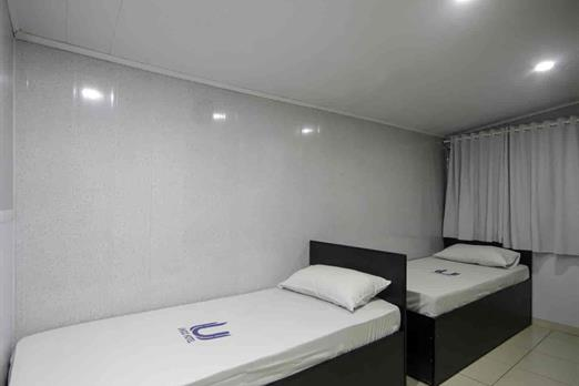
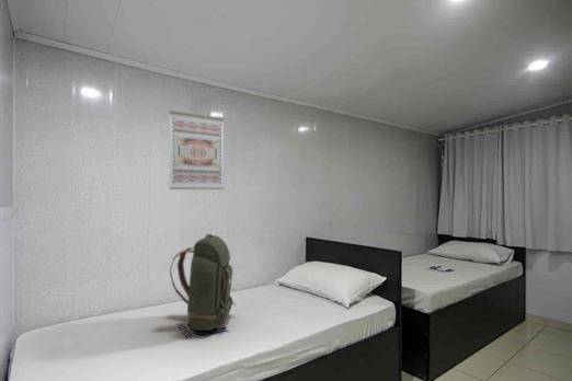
+ wall art (197, 151)
+ backpack (204, 278)
